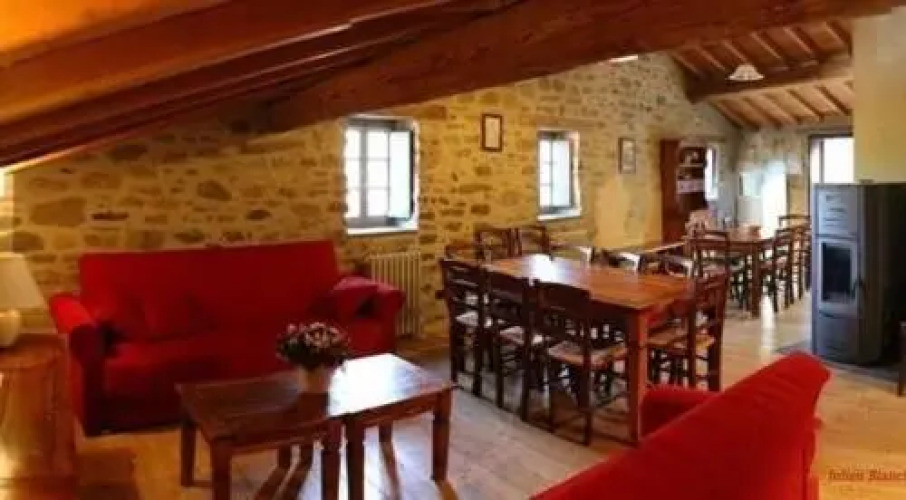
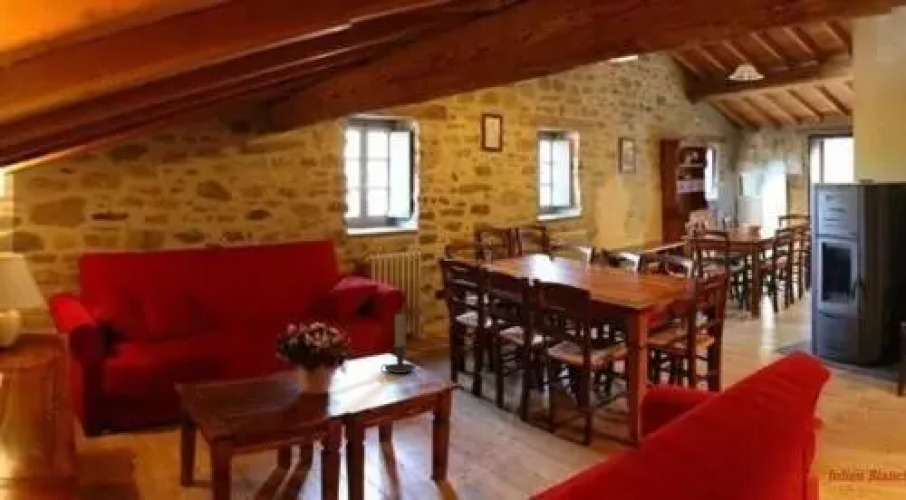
+ candle holder (397, 342)
